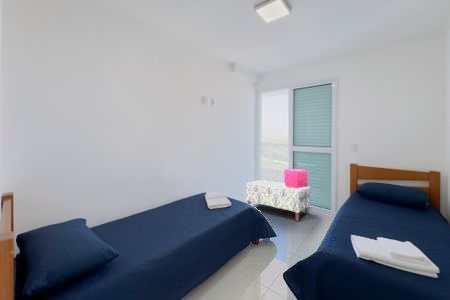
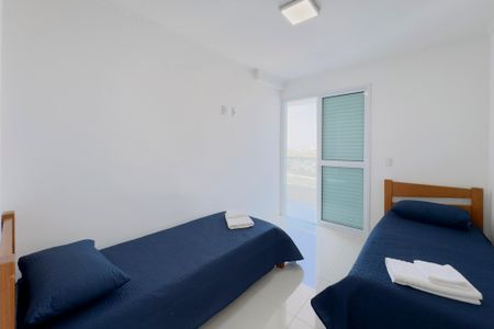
- storage bin (295, 178)
- bench (276, 198)
